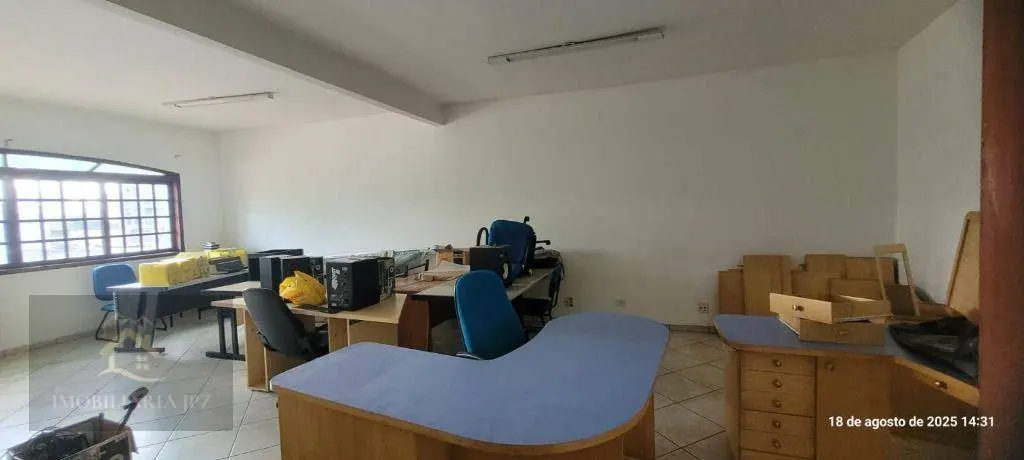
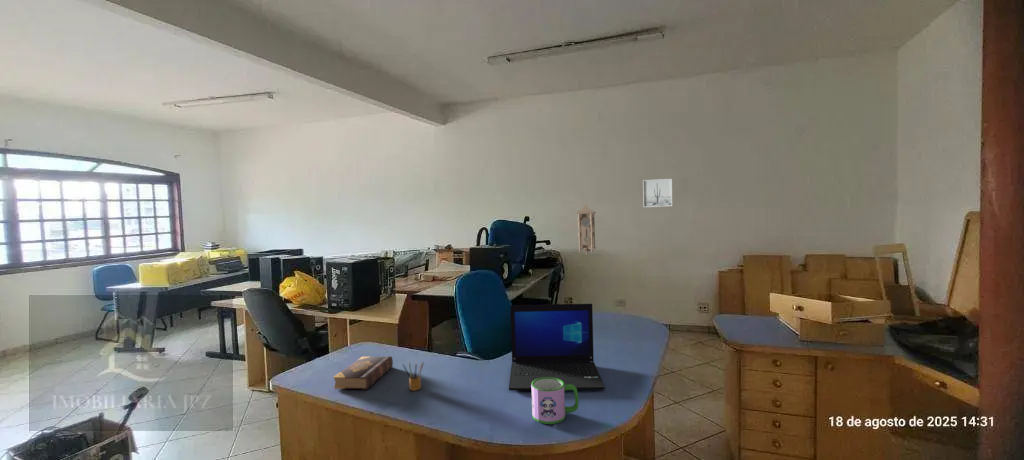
+ laptop (553, 344)
+ book (367, 369)
+ pendulum clock (586, 229)
+ mug (555, 399)
+ wall art (657, 193)
+ pencil box (414, 374)
